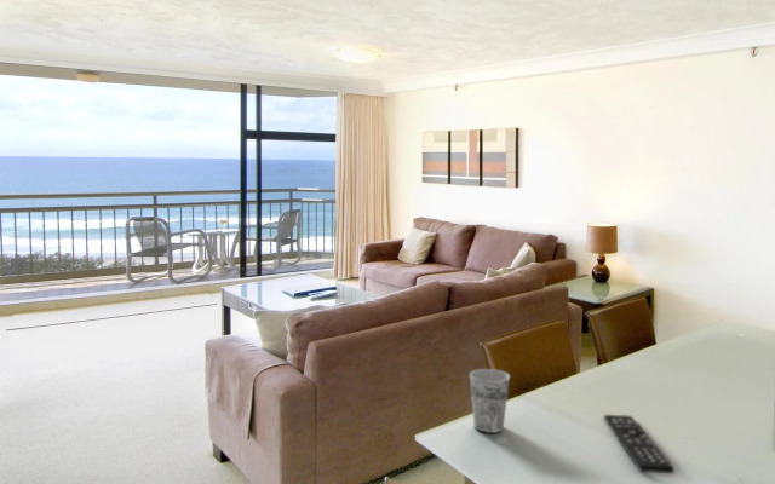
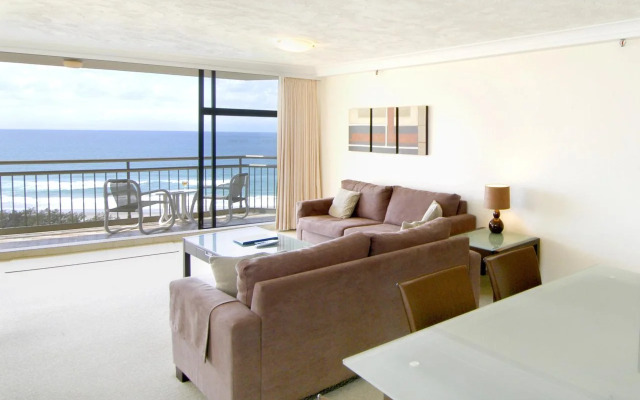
- remote control (635, 439)
- cup (488, 401)
